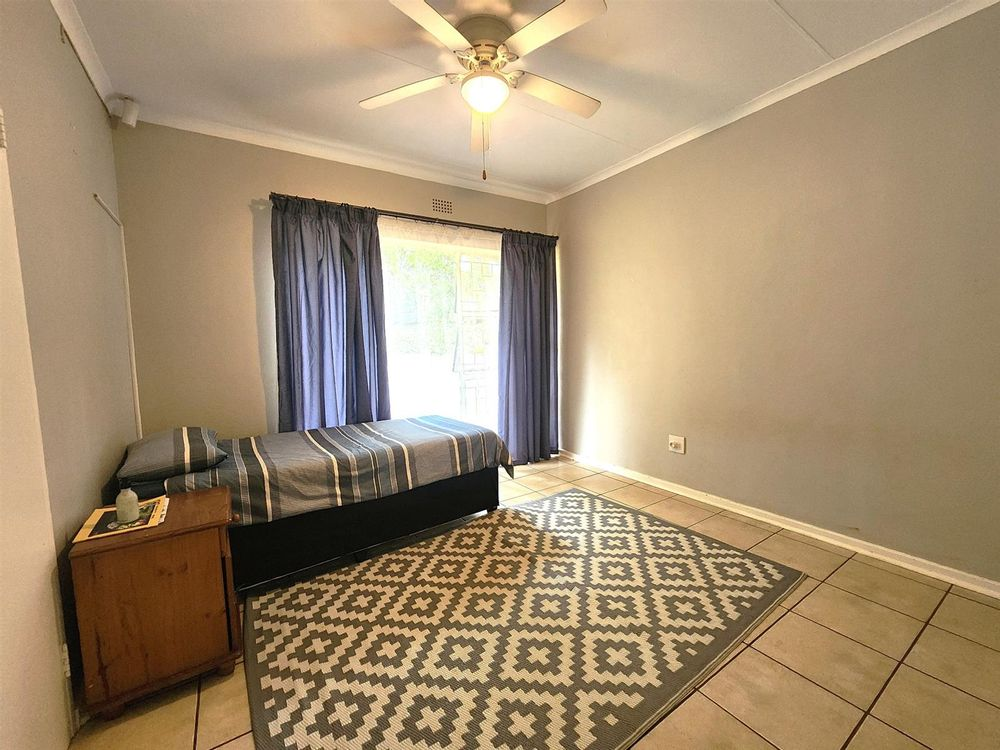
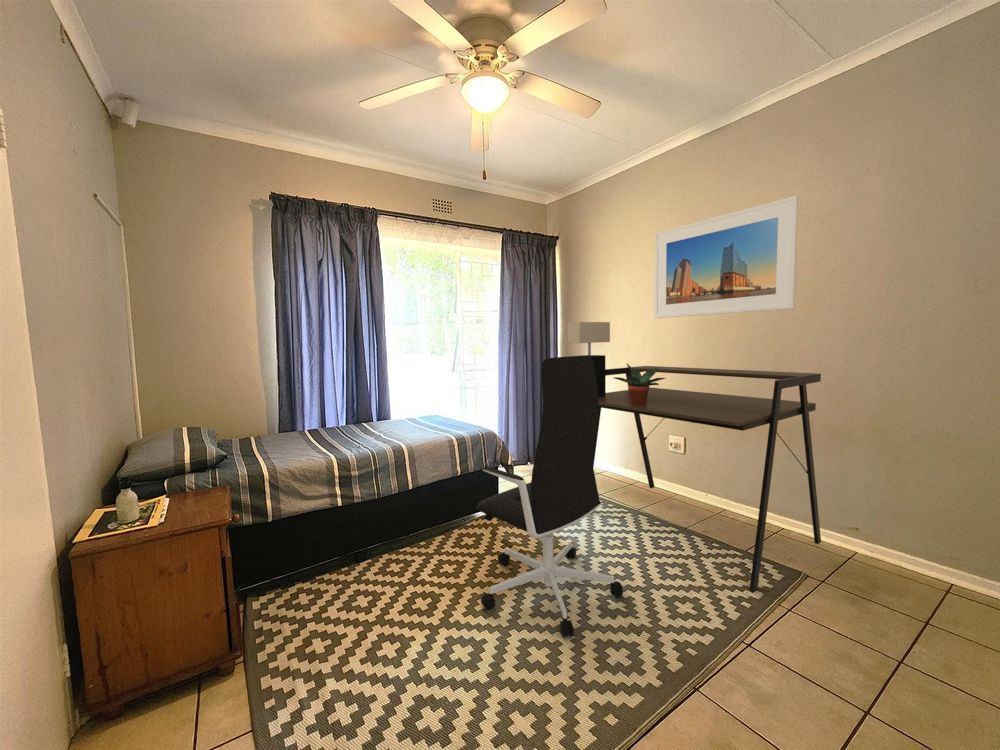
+ office chair (542, 473)
+ desk (692, 422)
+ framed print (715, 266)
+ table lamp (591, 357)
+ potted plant (639, 382)
